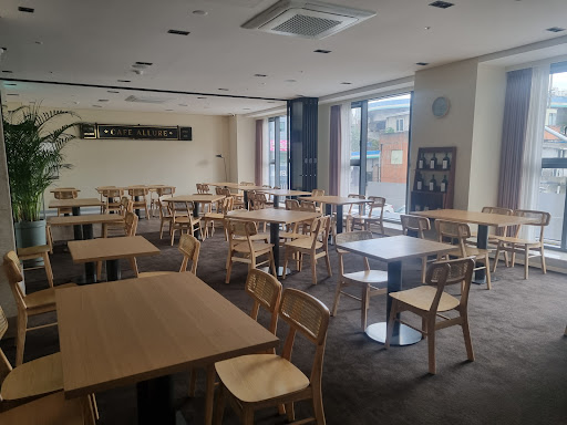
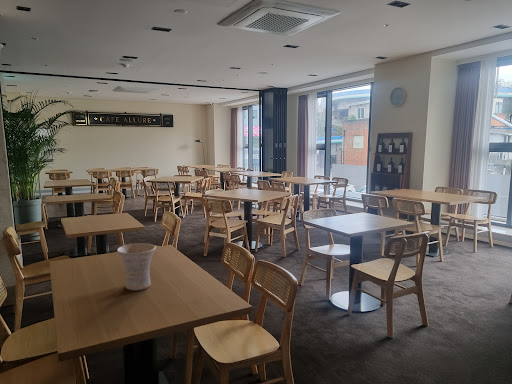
+ vase (137, 267)
